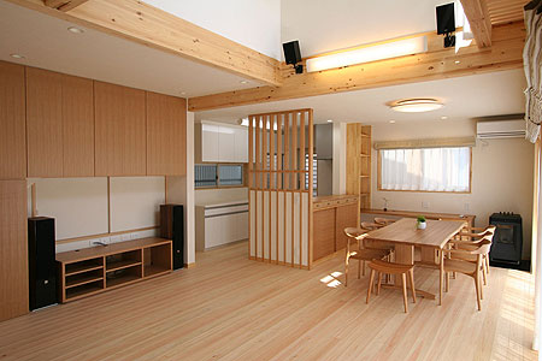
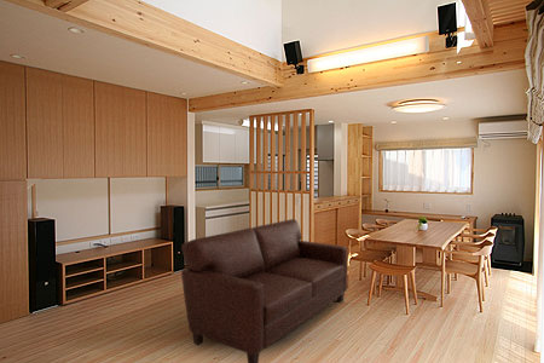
+ sofa (276, 273)
